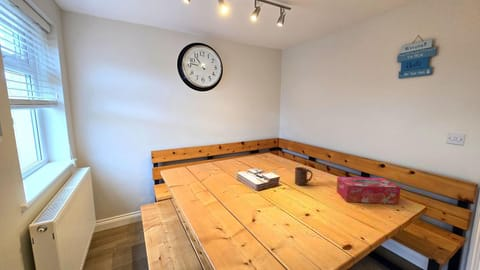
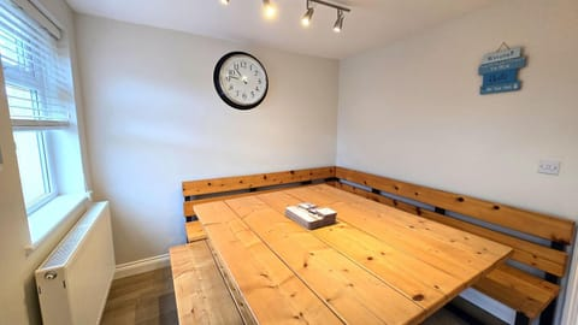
- tissue box (366, 189)
- cup (302, 176)
